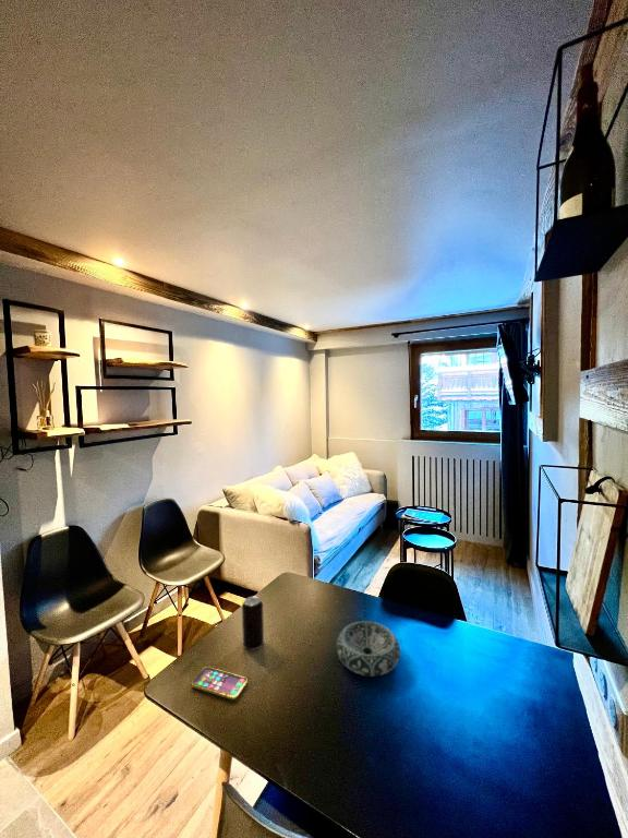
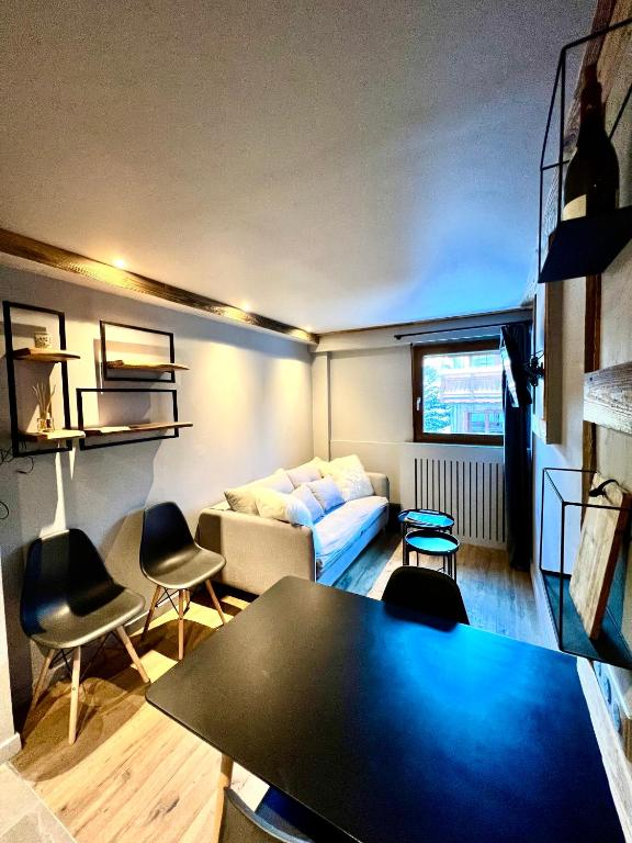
- decorative bowl (367, 647)
- beverage can (253, 622)
- smartphone (219, 682)
